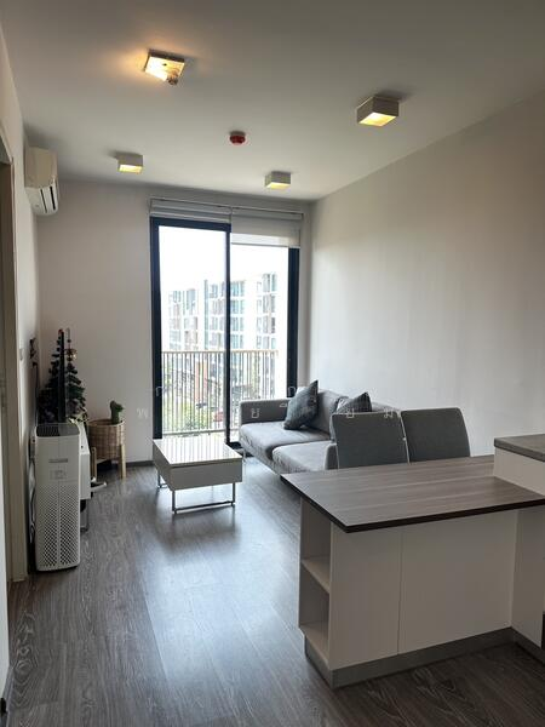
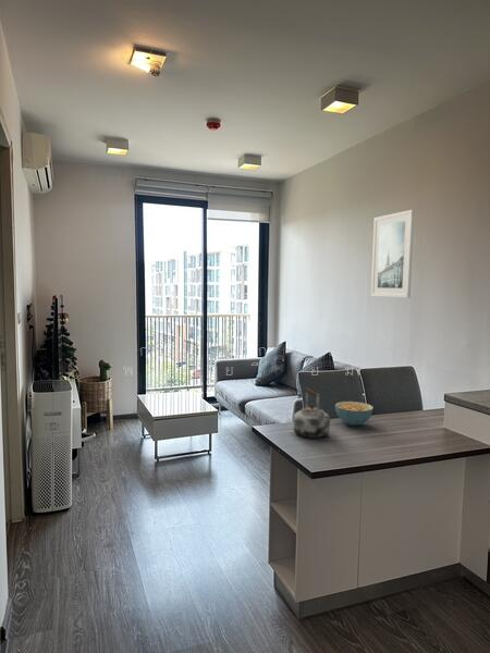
+ cereal bowl (353, 415)
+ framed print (391, 256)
+ kettle (314, 412)
